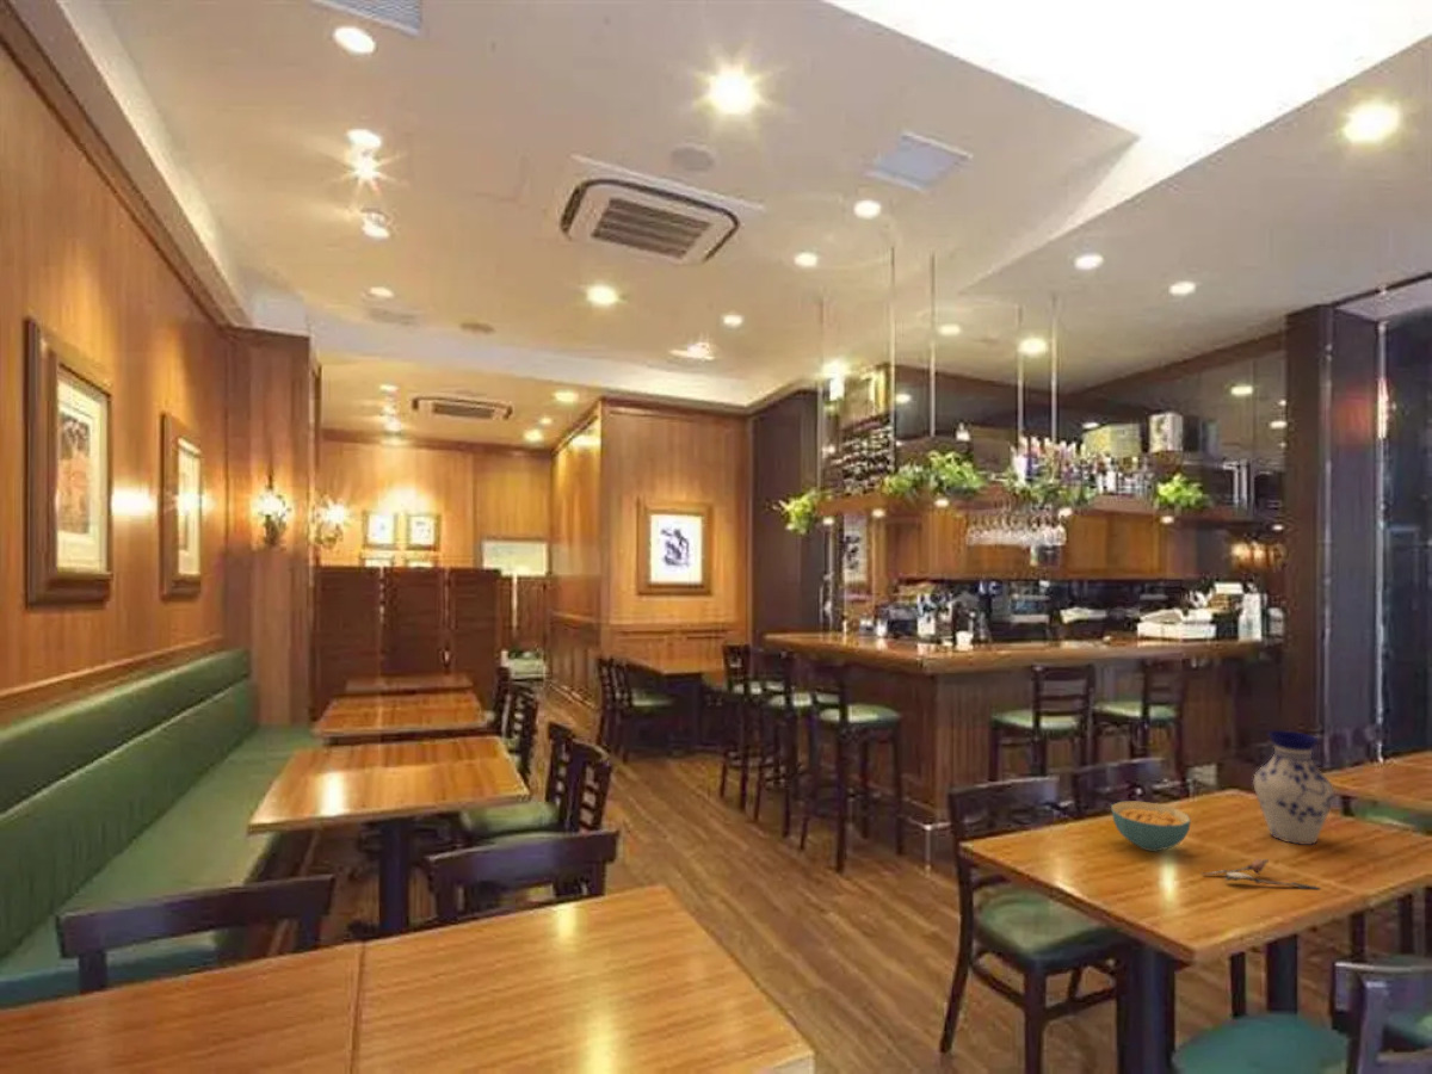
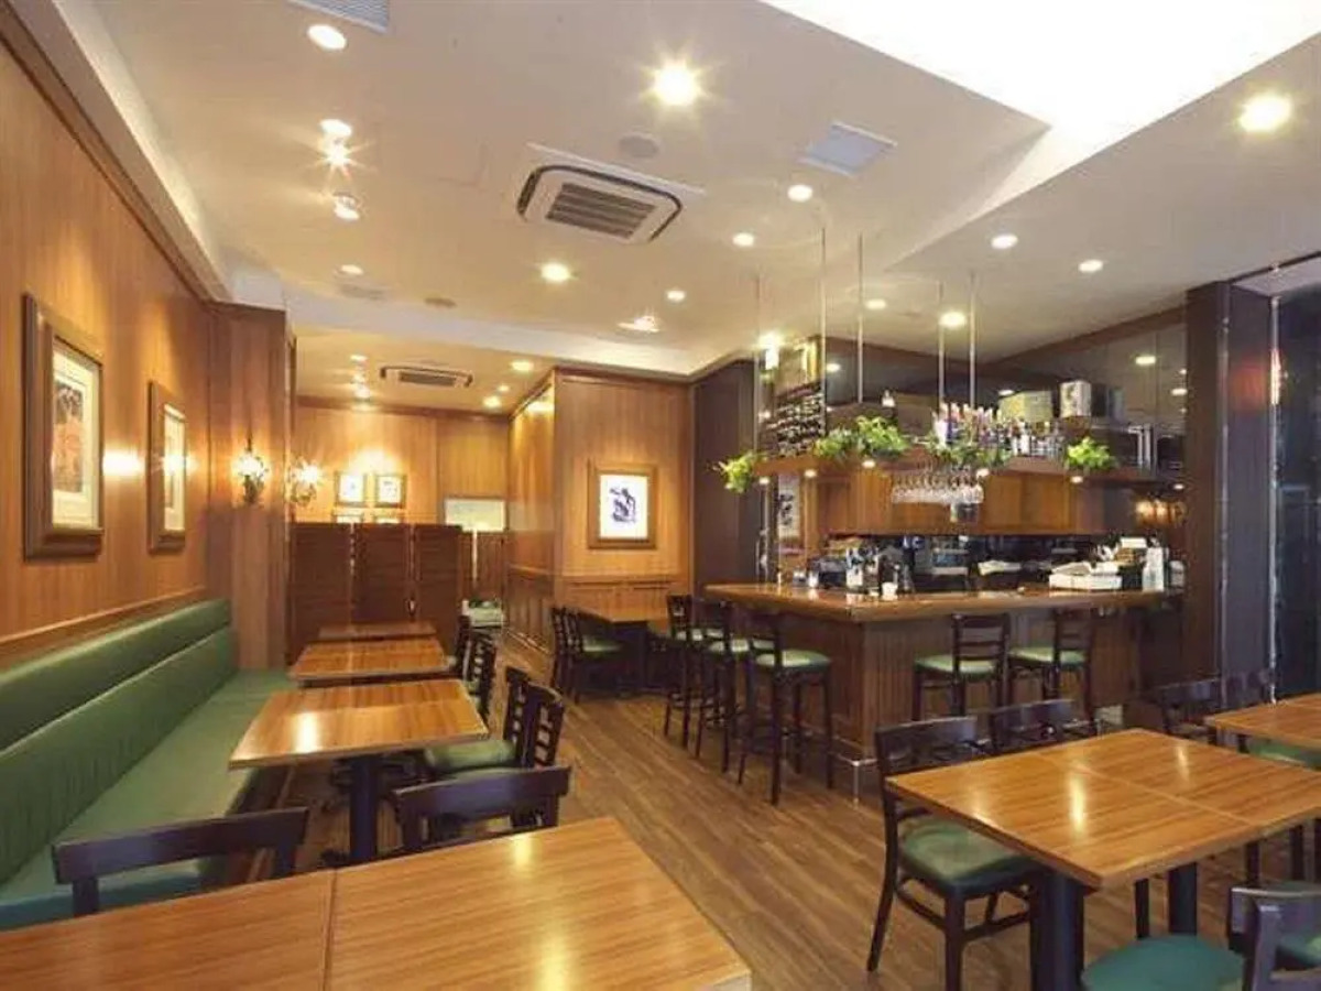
- spoon (1259, 874)
- cereal bowl (1149, 829)
- vase (1292, 786)
